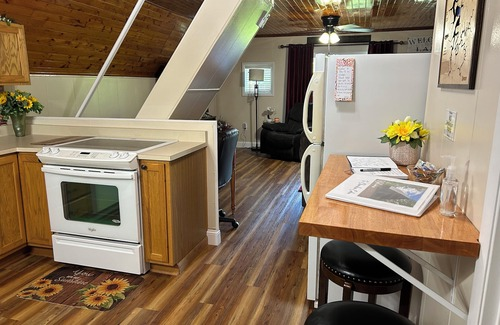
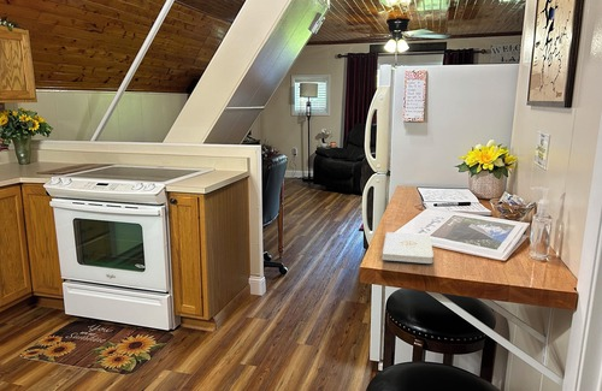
+ notepad (407, 245)
